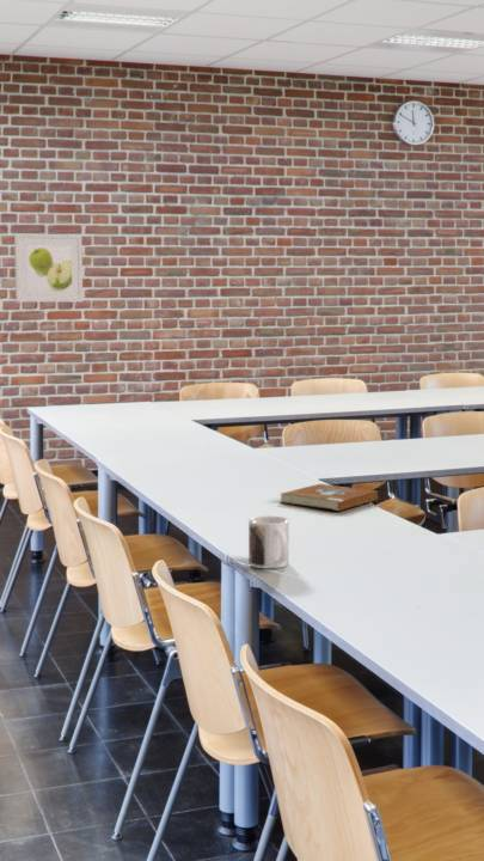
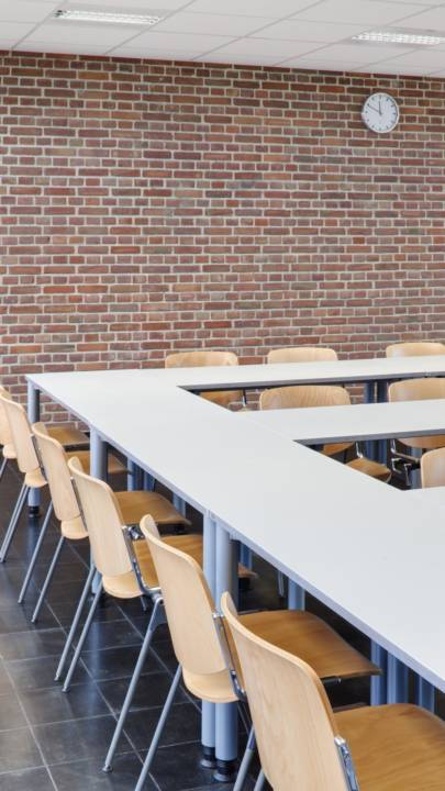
- book (329, 496)
- mug (269, 542)
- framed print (49, 268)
